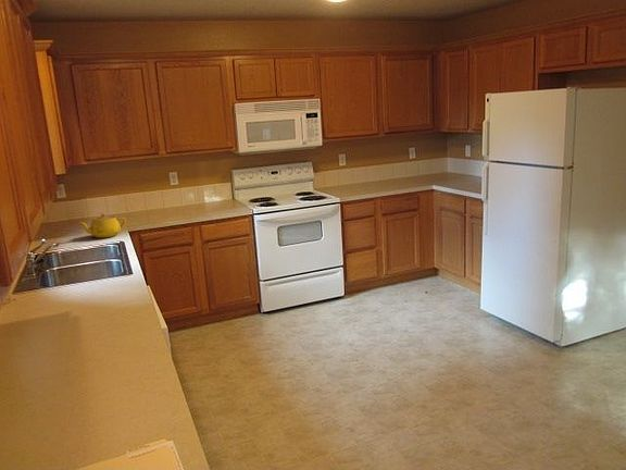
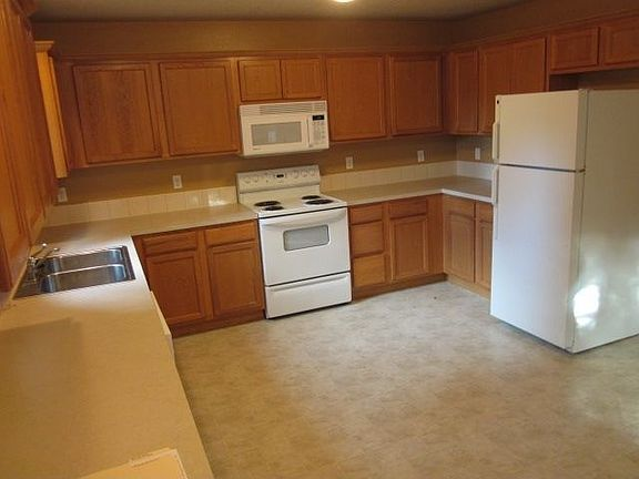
- teapot (102, 224)
